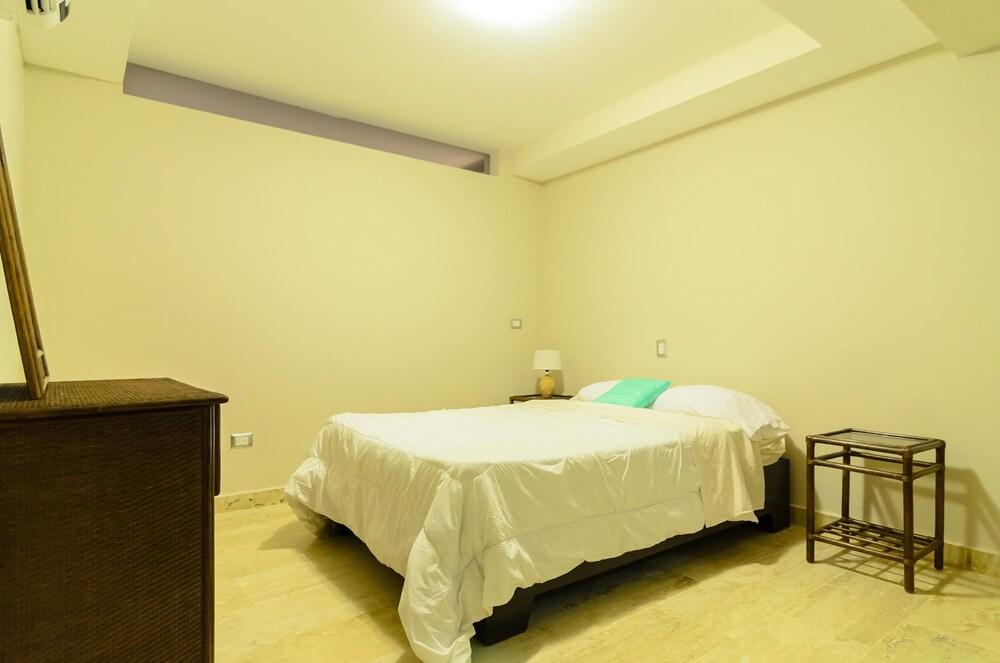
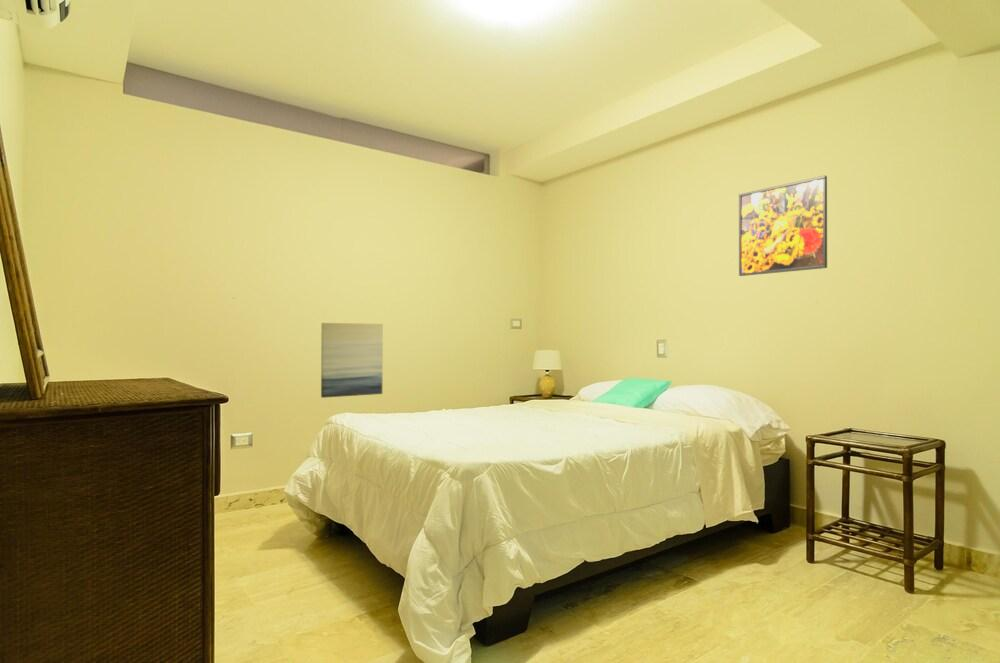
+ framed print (780, 228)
+ wall art (352, 359)
